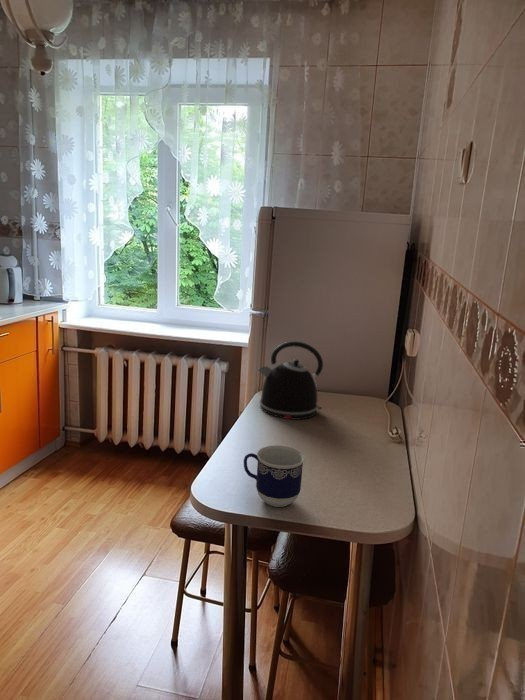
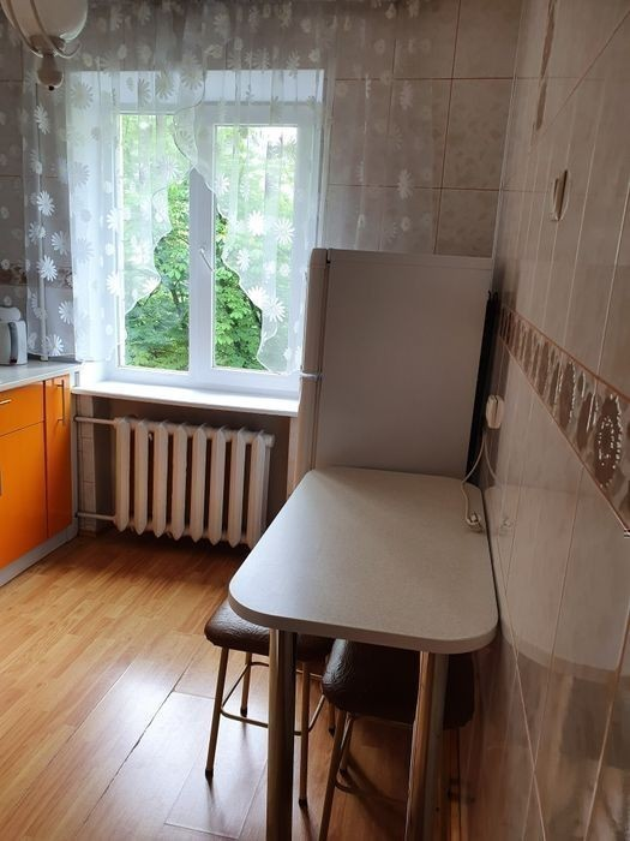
- cup (272, 476)
- kettle (291, 375)
